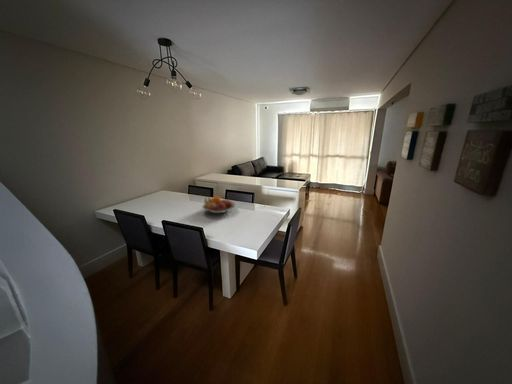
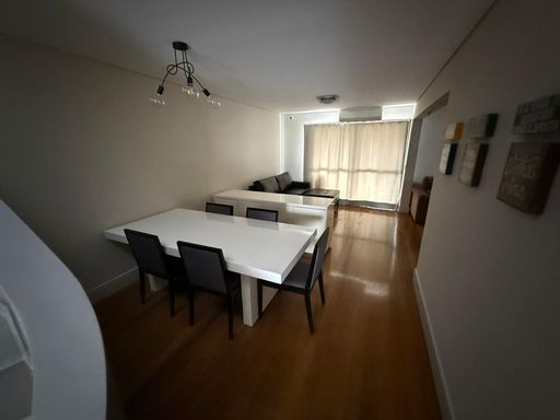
- fruit bowl (219, 203)
